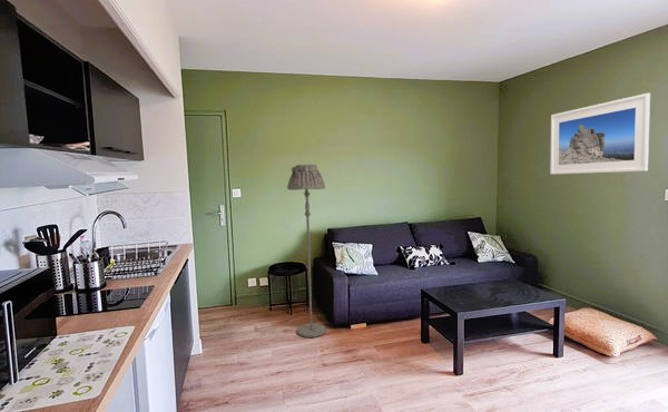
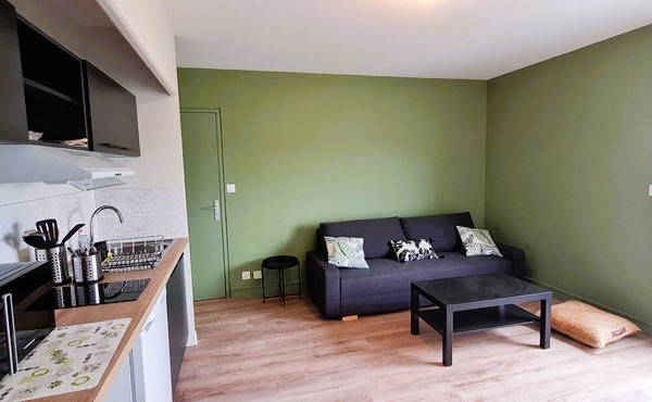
- floor lamp (308, 248)
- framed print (592, 139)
